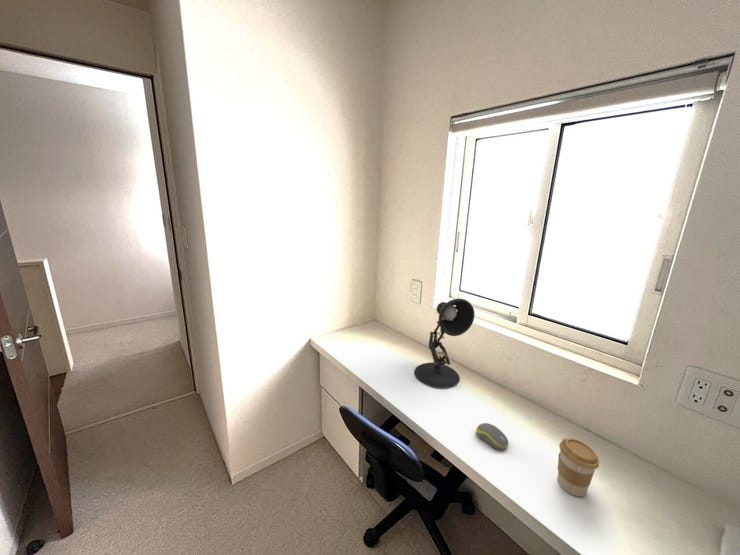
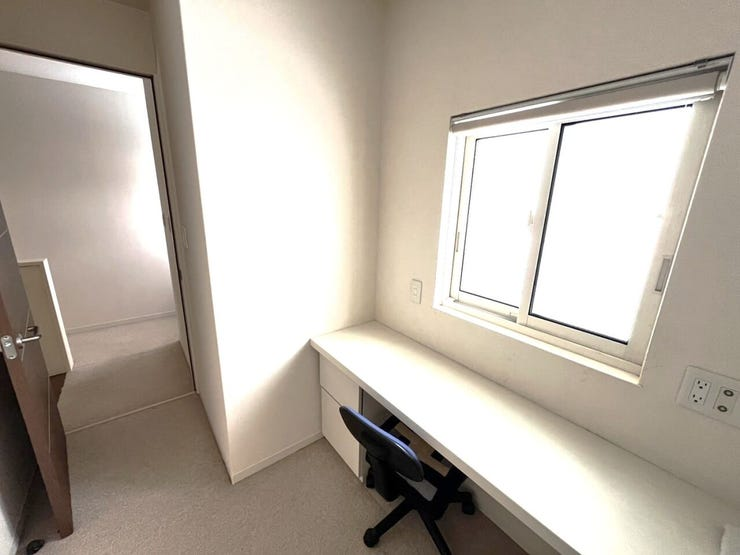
- computer mouse (492, 434)
- coffee cup (575, 466)
- desk lamp (441, 335)
